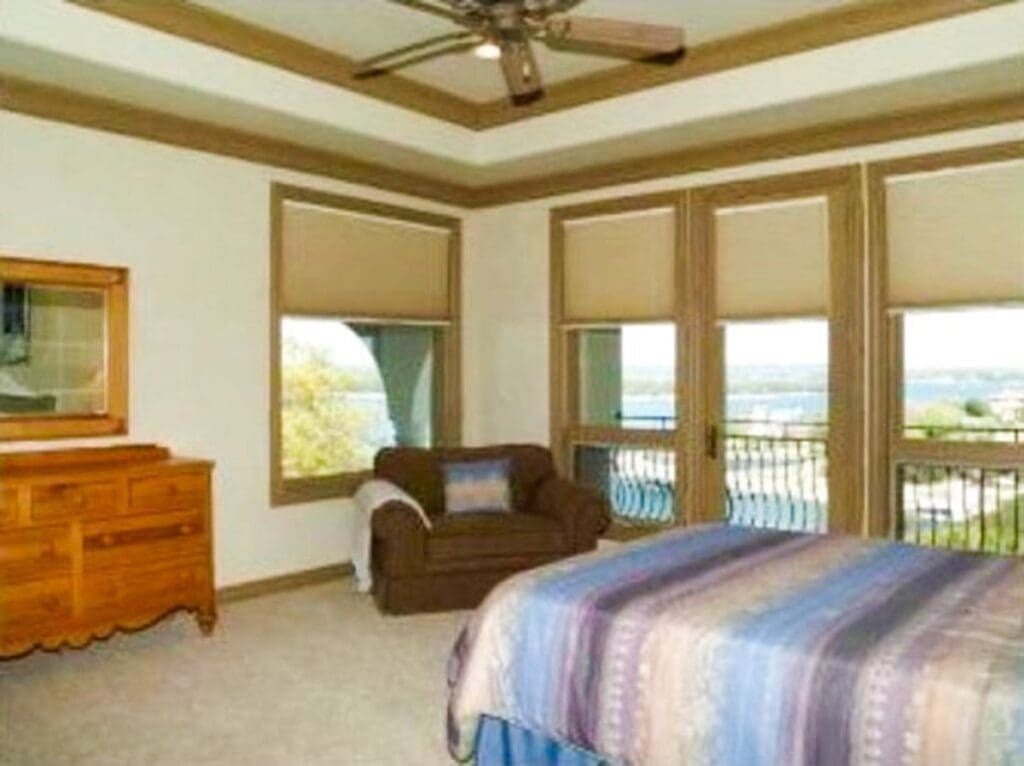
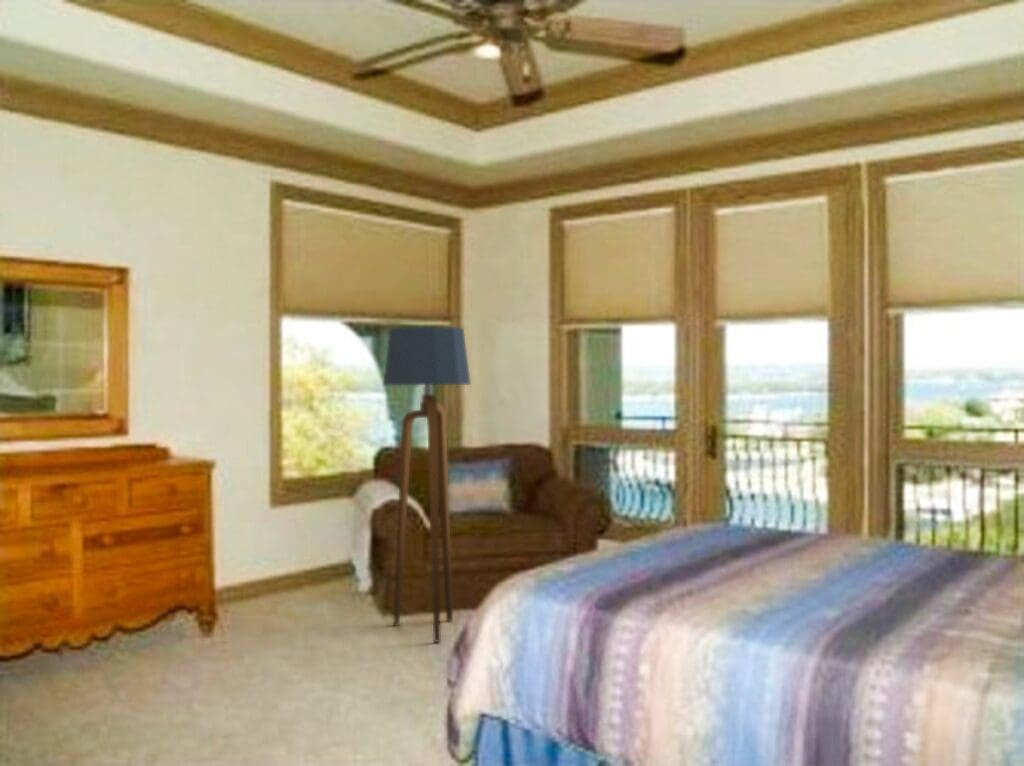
+ floor lamp (429, 480)
